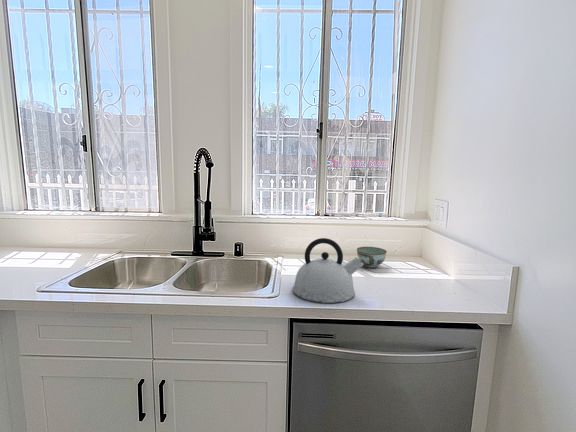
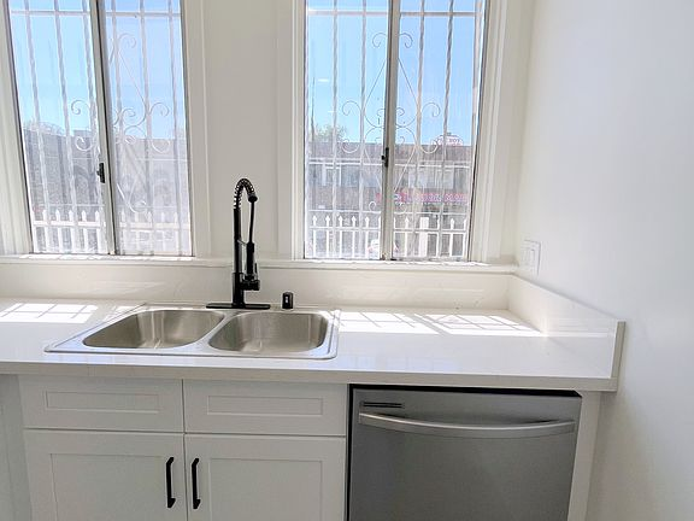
- bowl (371, 258)
- kettle (327, 265)
